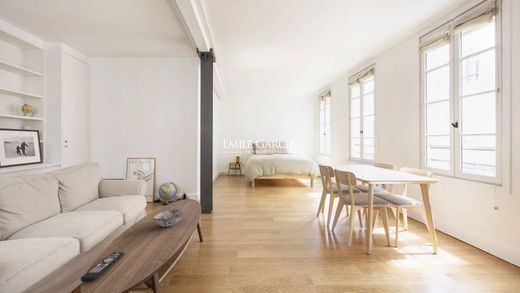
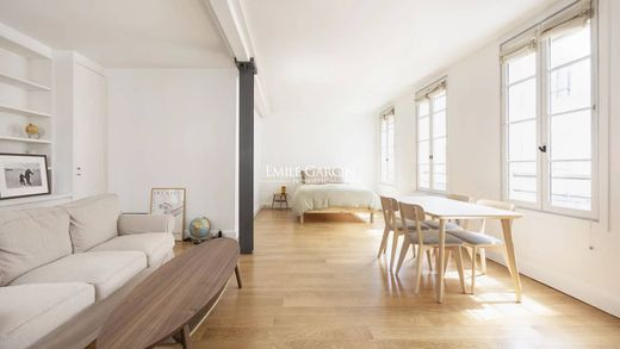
- remote control (104, 265)
- decorative bowl (168, 219)
